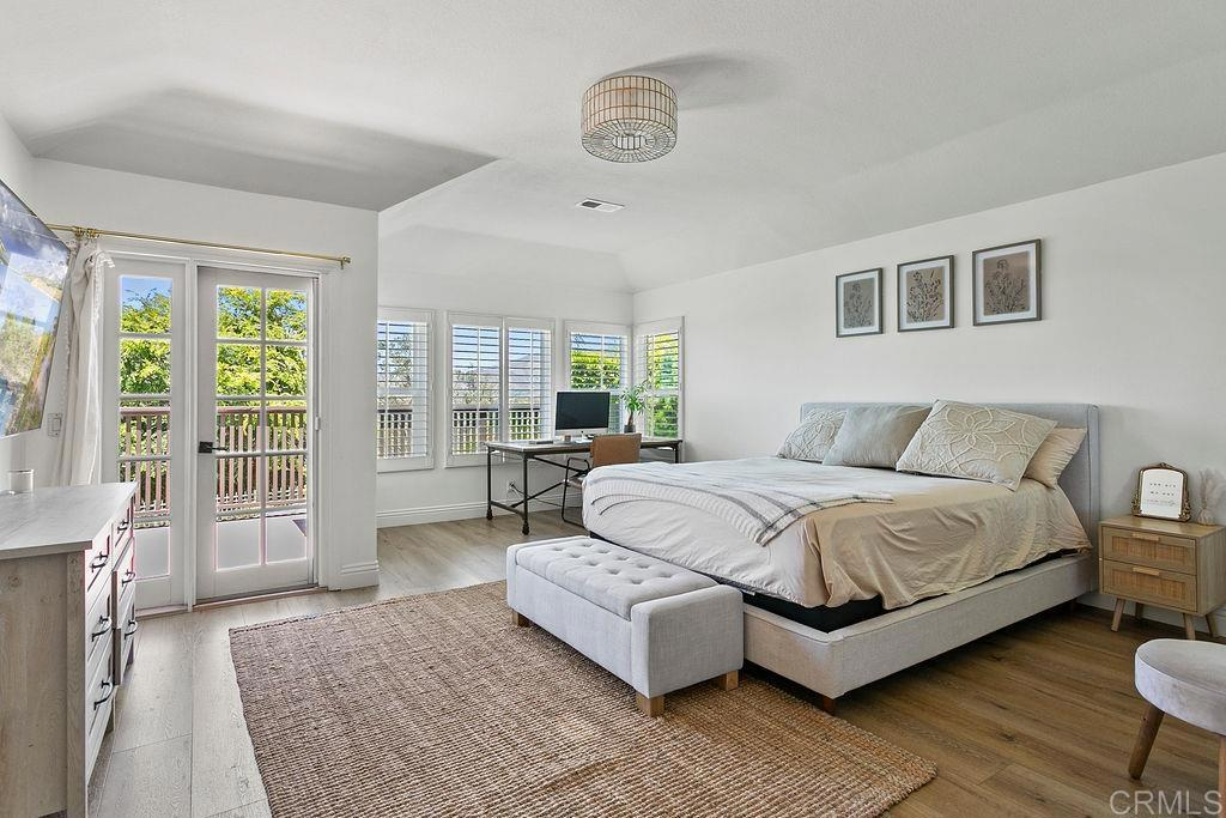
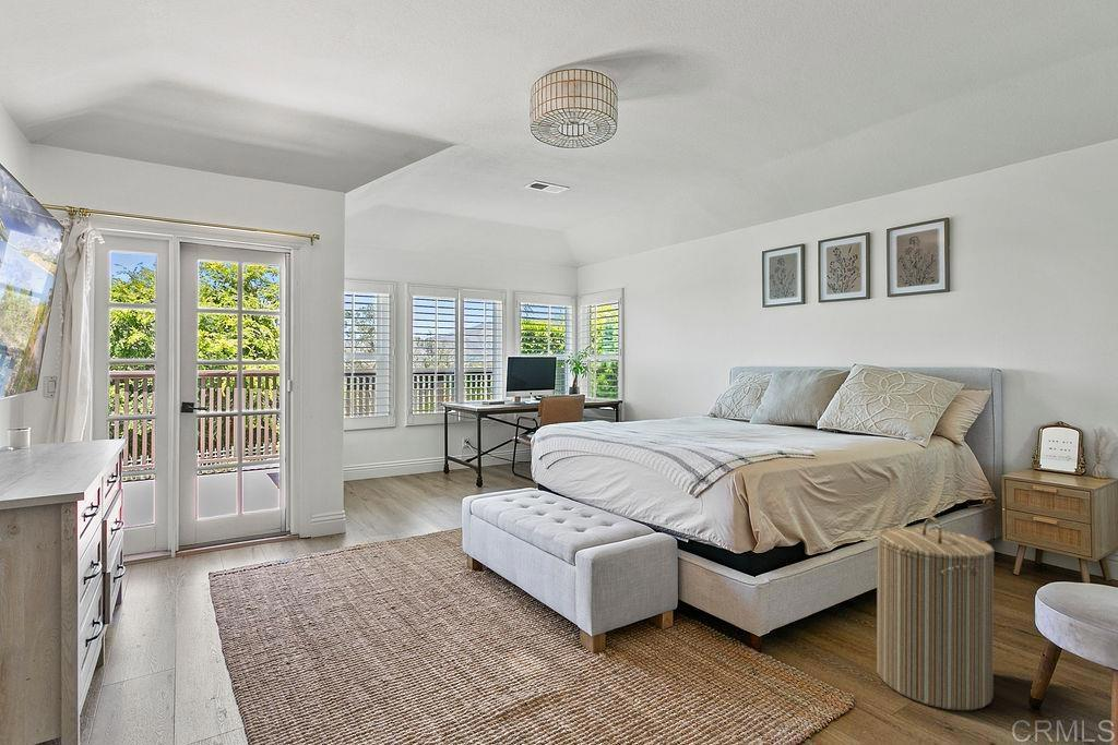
+ laundry hamper (931, 600)
